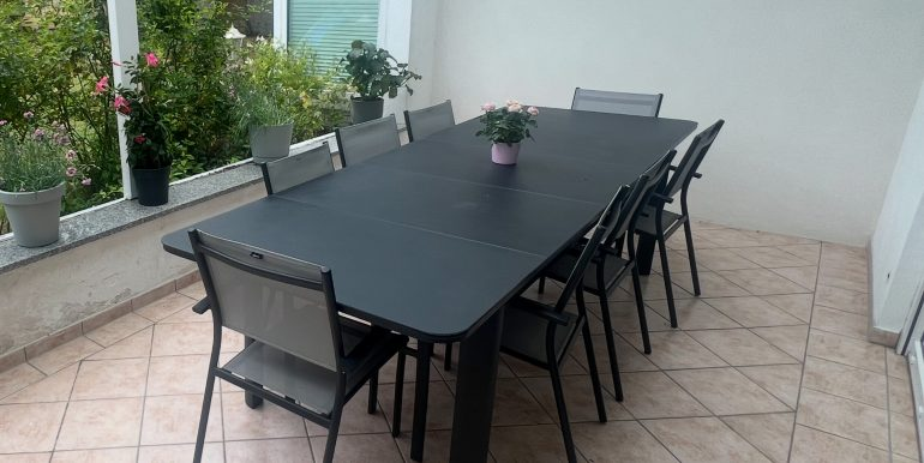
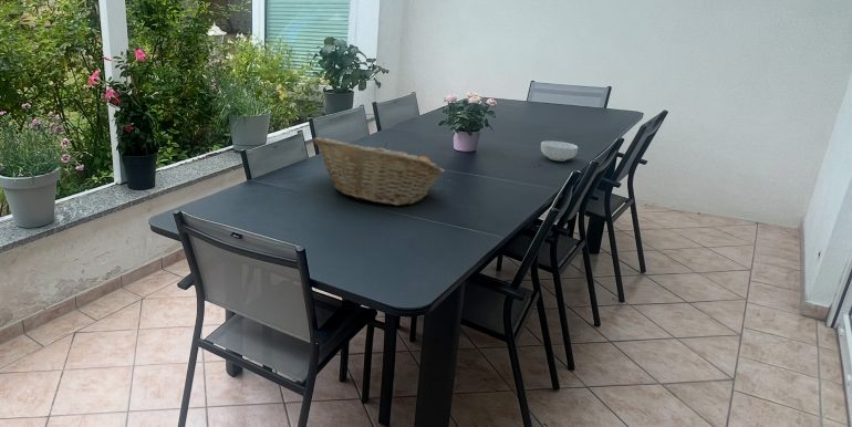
+ cereal bowl (558, 152)
+ fruit basket (377, 166)
